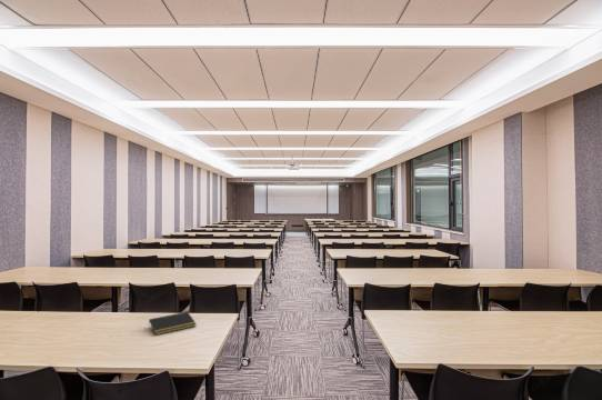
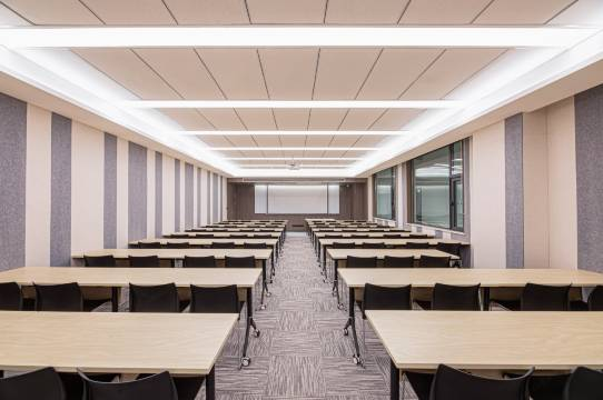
- notepad (172, 322)
